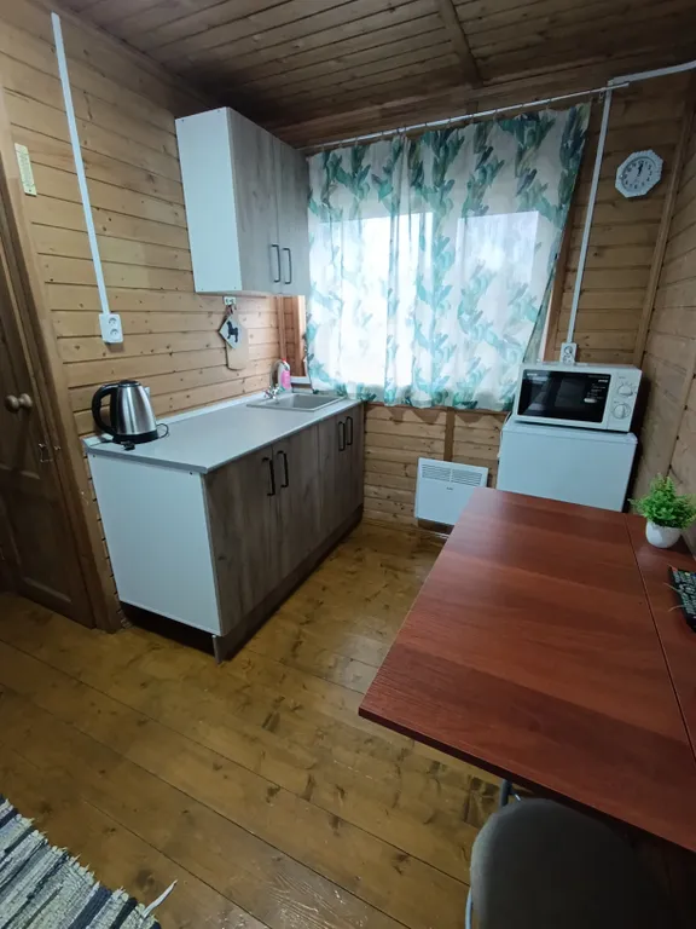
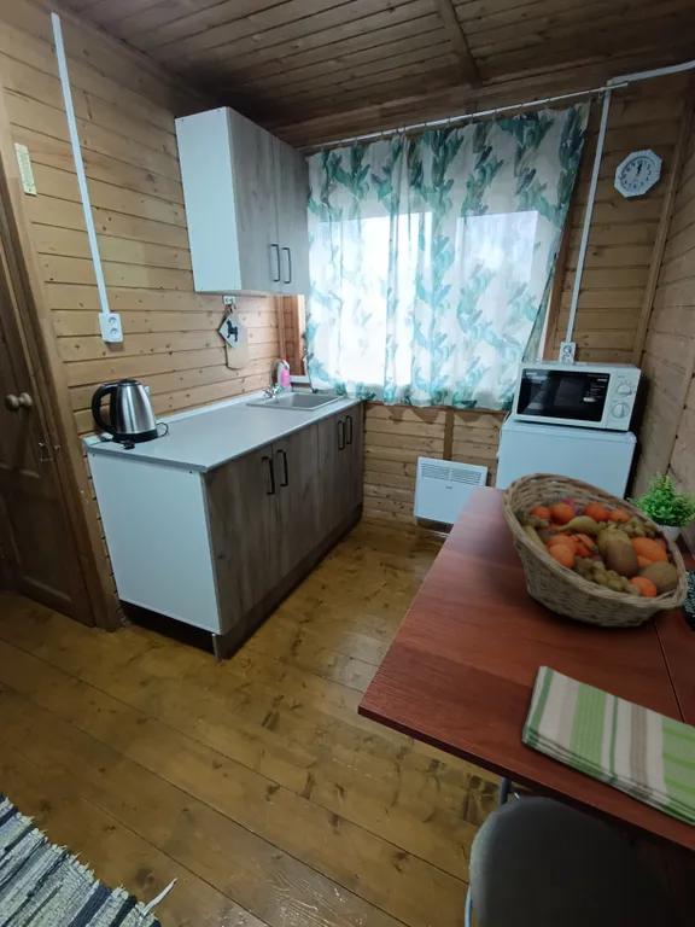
+ dish towel (609, 730)
+ fruit basket (586, 542)
